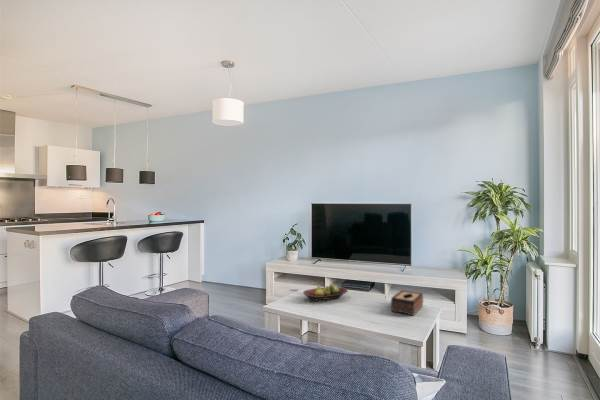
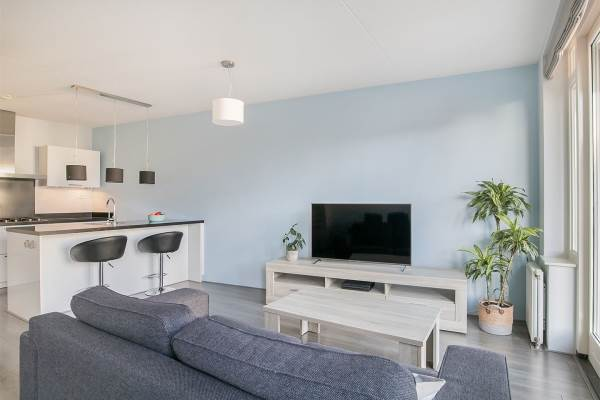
- fruit bowl (325, 291)
- tissue box (407, 302)
